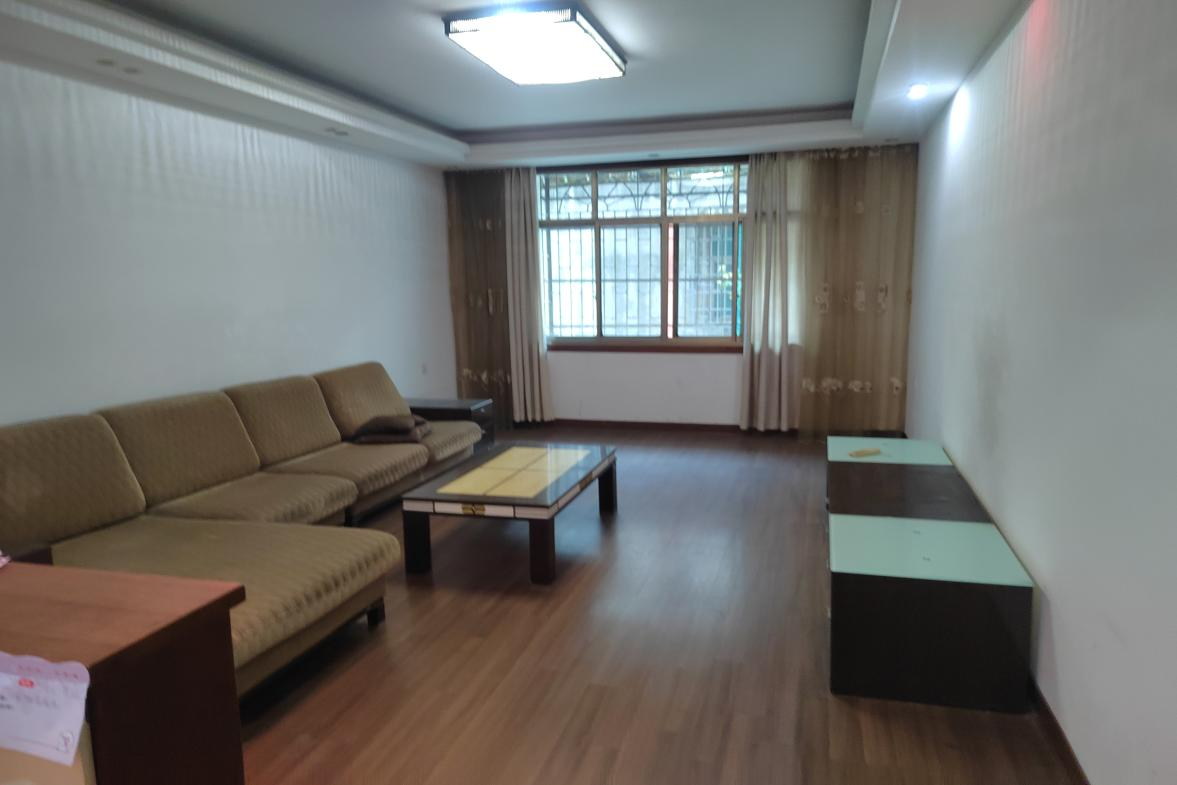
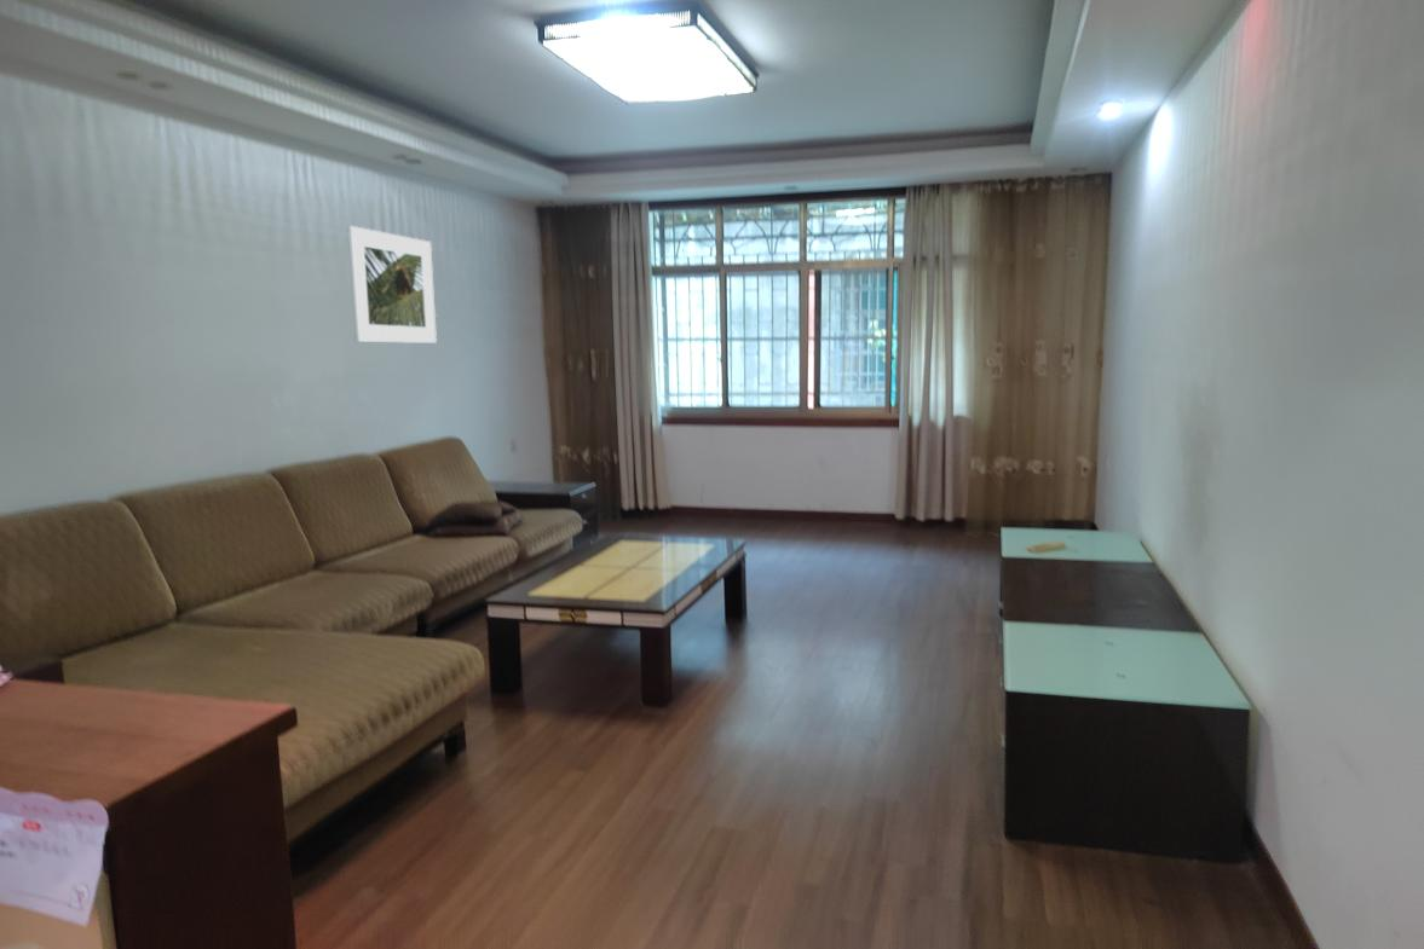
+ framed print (394, 288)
